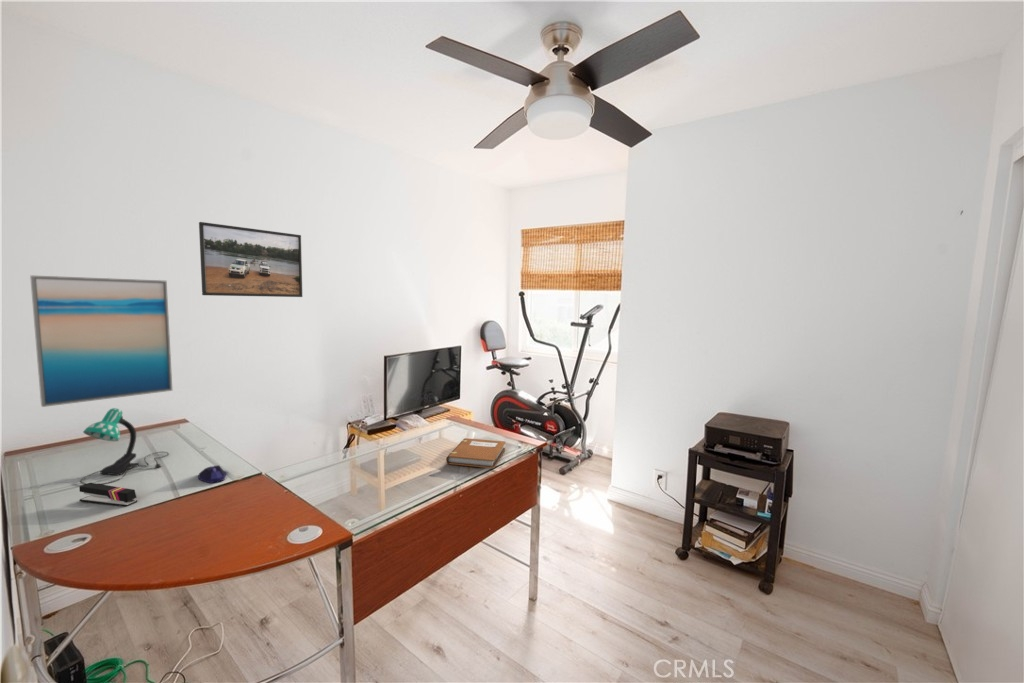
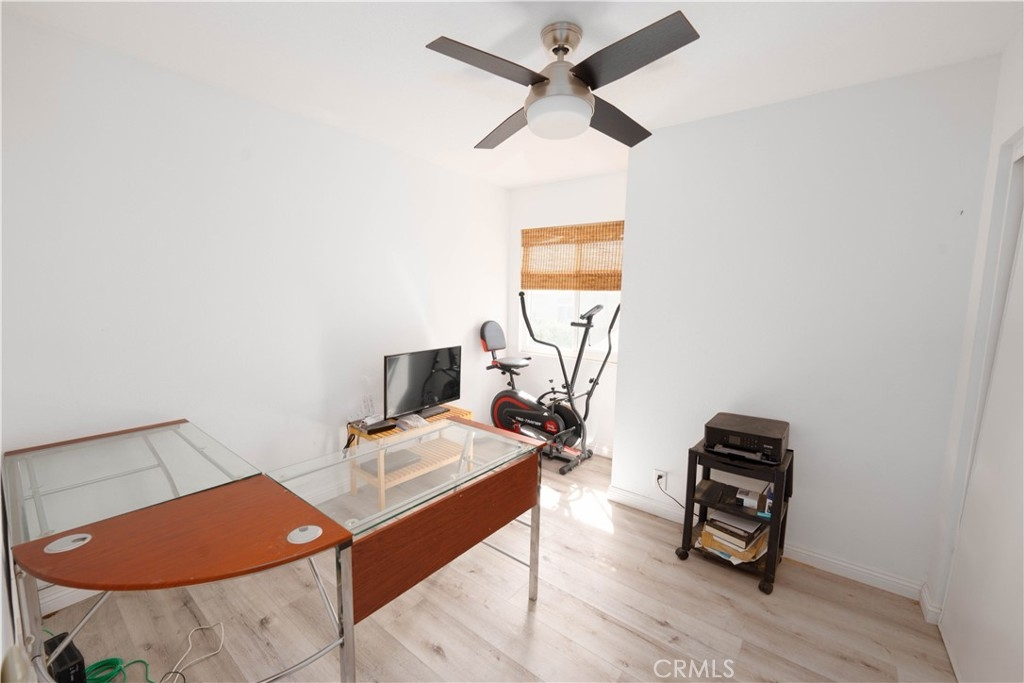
- wall art (108, 338)
- desk lamp (134, 436)
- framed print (255, 262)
- notebook (477, 451)
- stapler (107, 494)
- computer mouse (214, 471)
